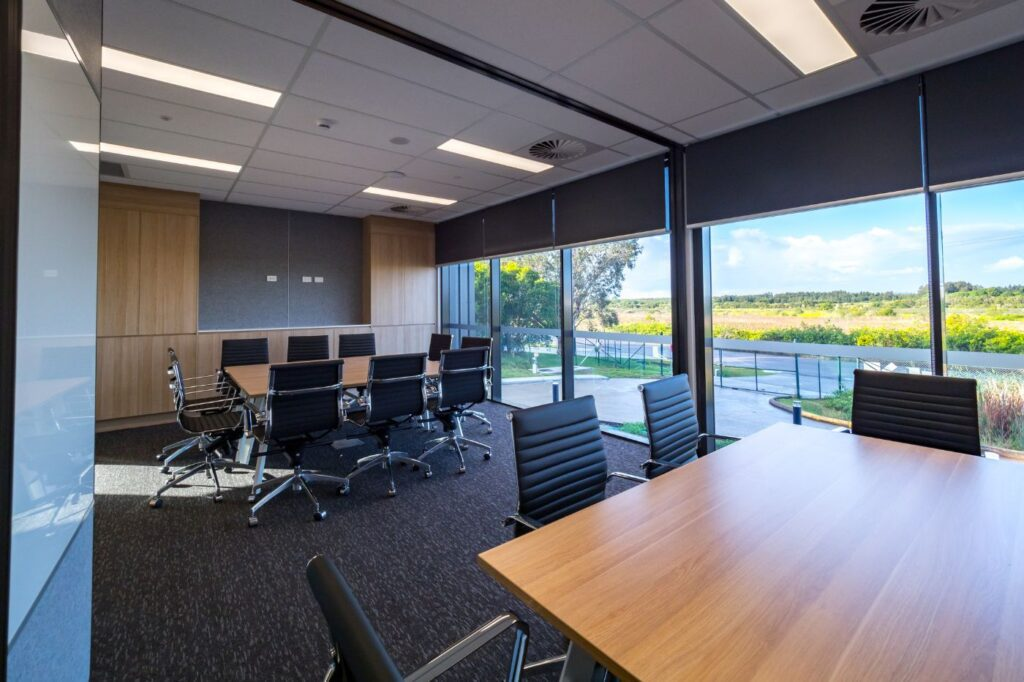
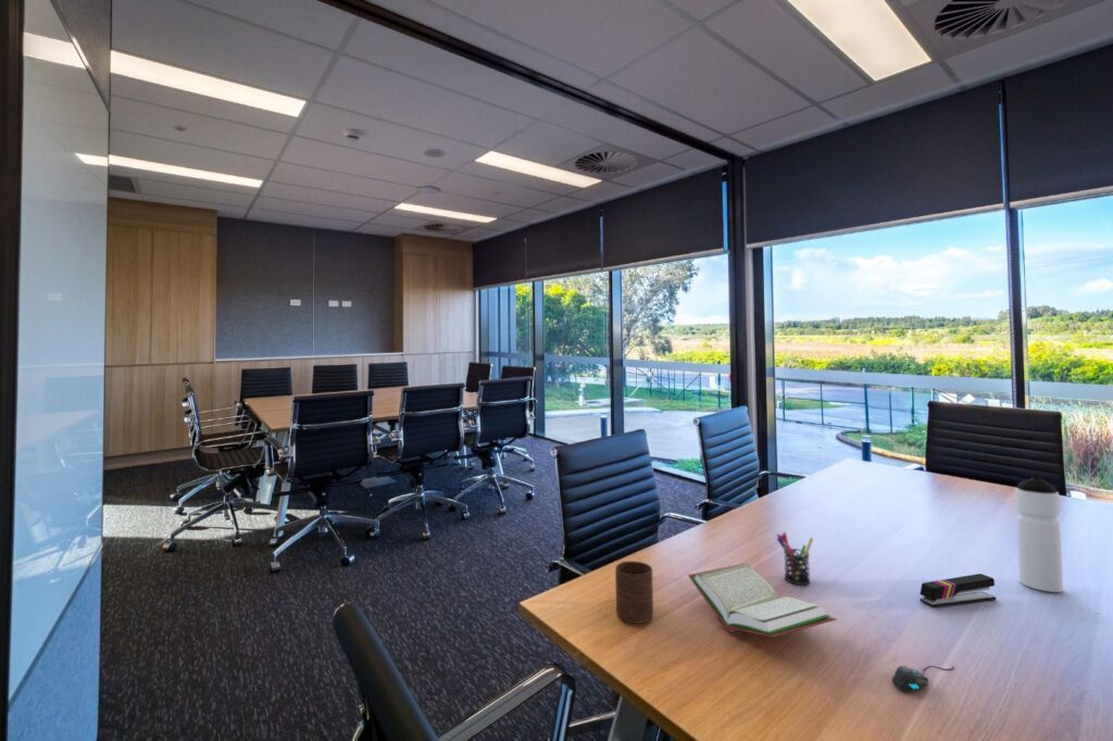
+ cup (630, 589)
+ stapler (958, 589)
+ book (756, 603)
+ mouse (924, 673)
+ water bottle (1038, 530)
+ pen holder (796, 556)
